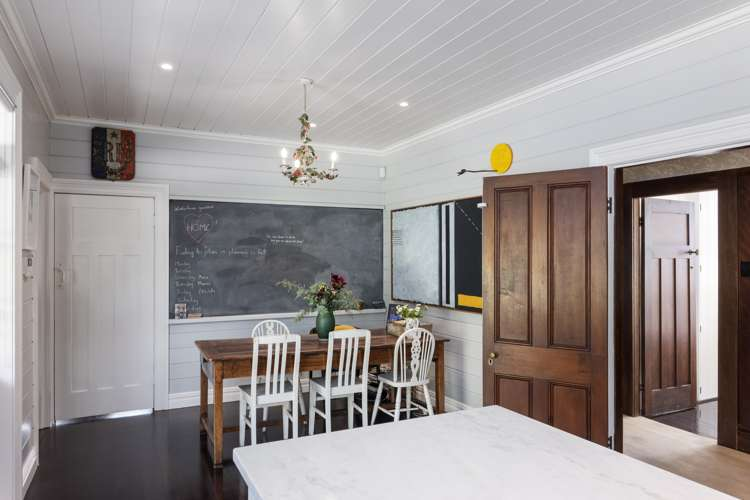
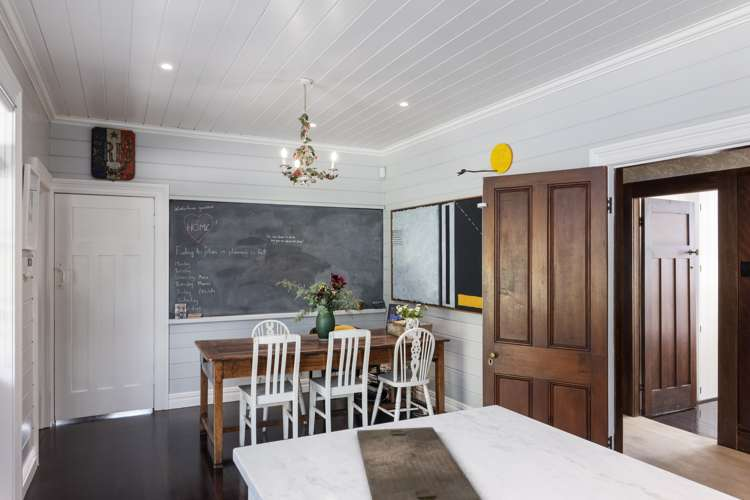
+ cutting board (409, 461)
